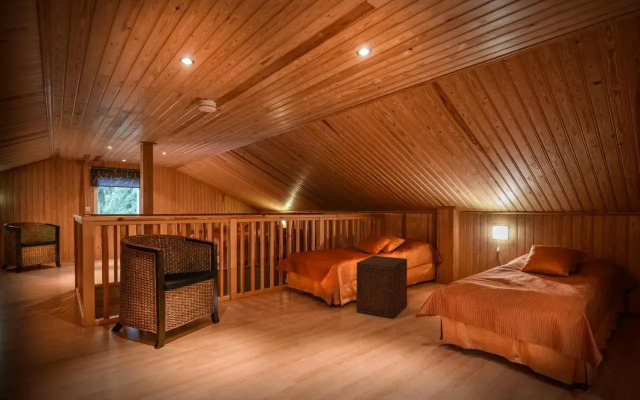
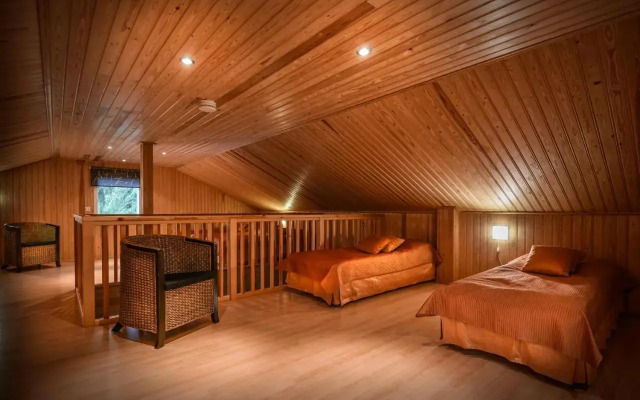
- nightstand (382, 284)
